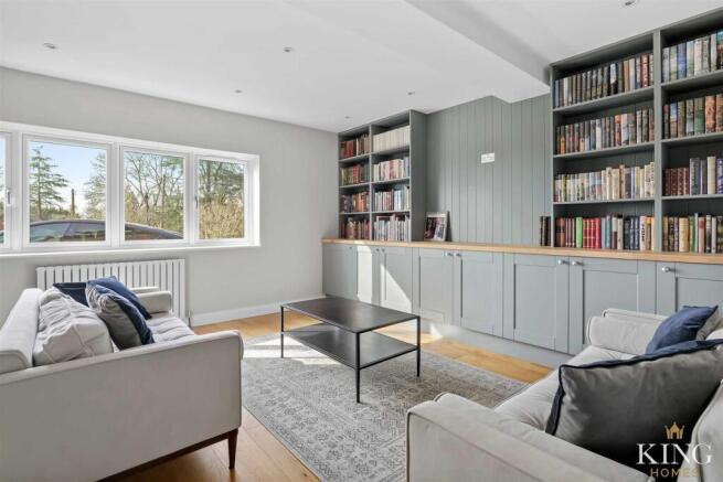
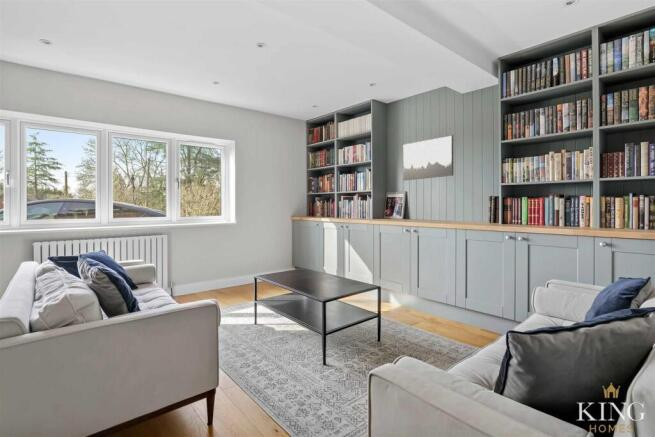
+ wall art (426, 159)
